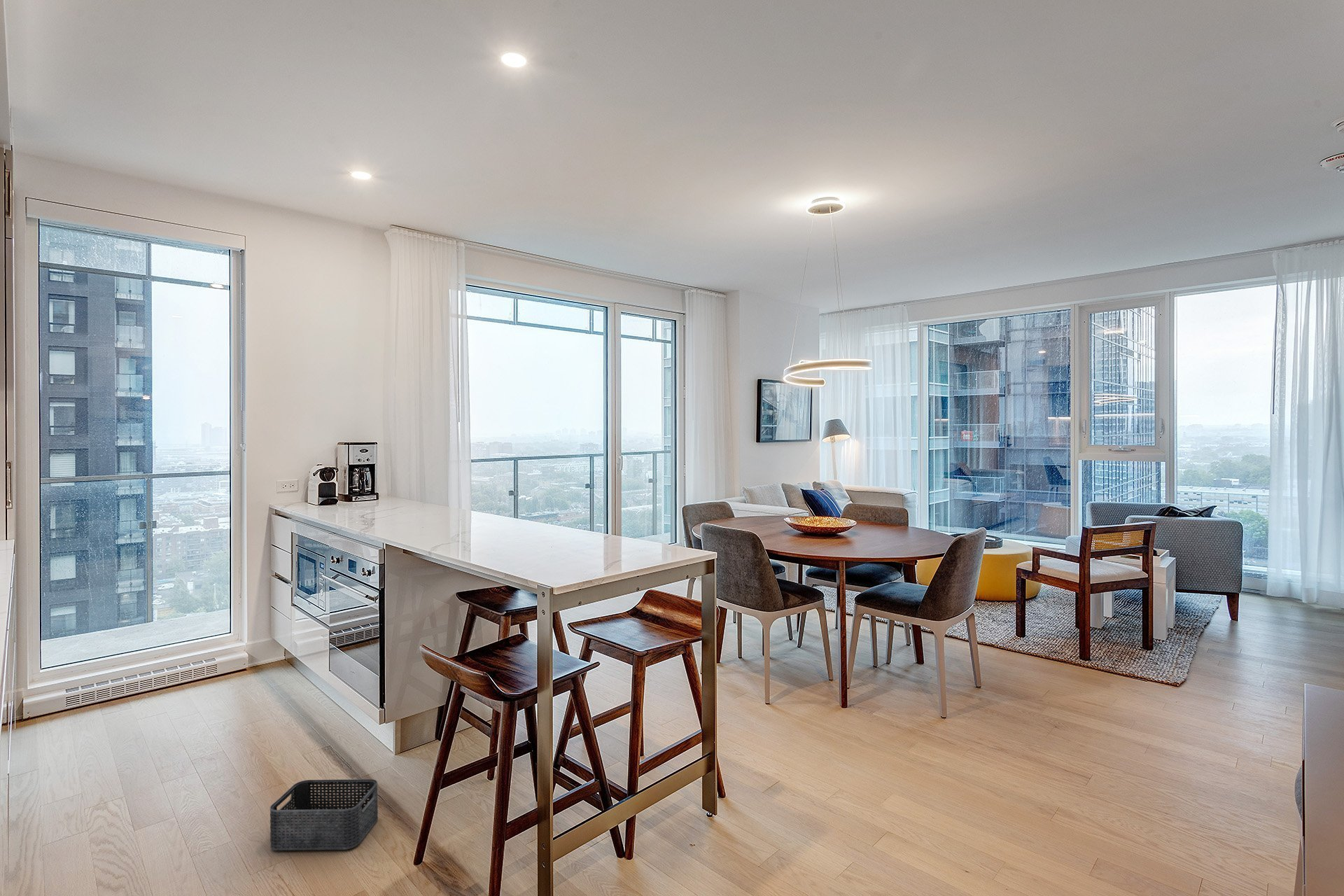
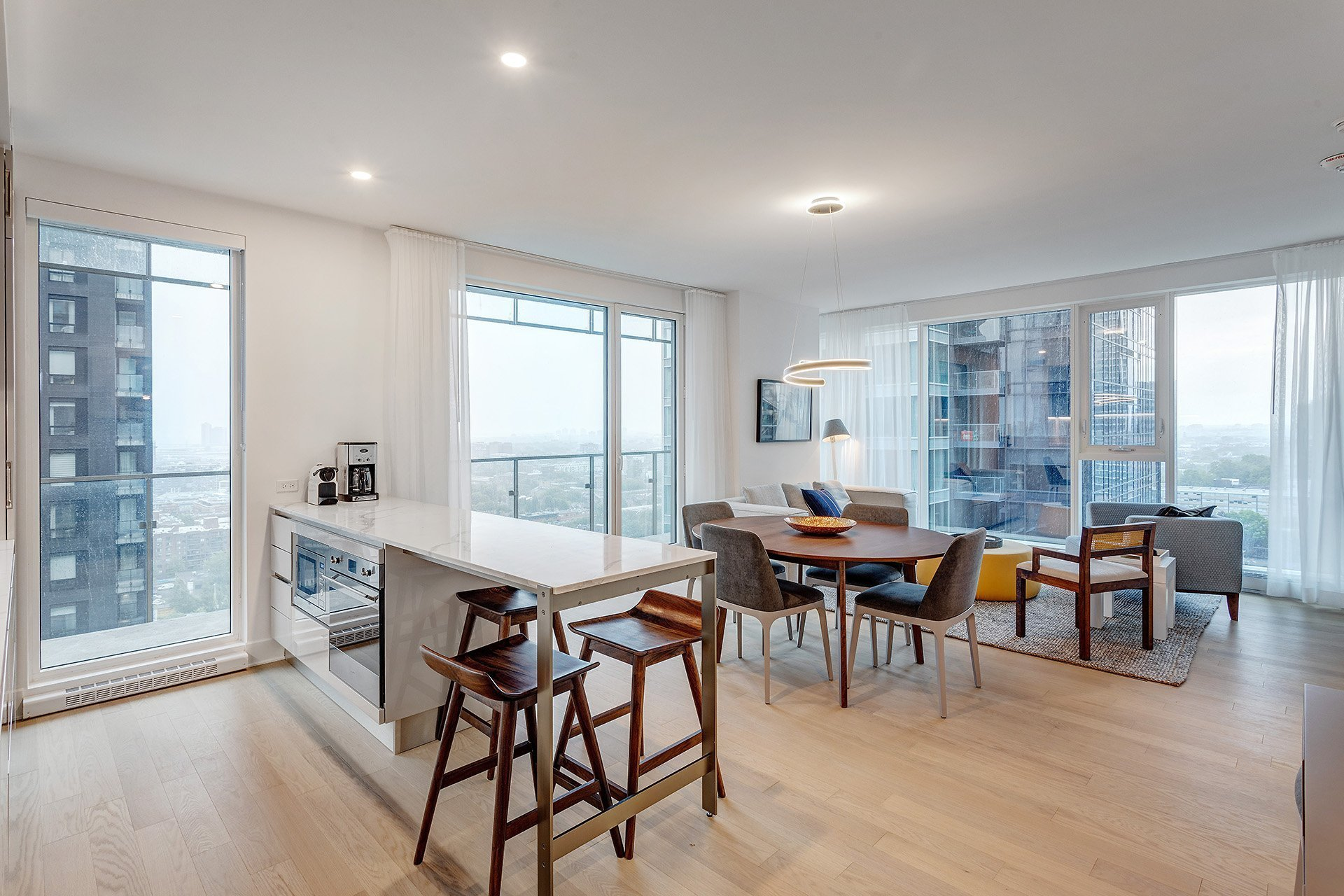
- storage bin (326, 813)
